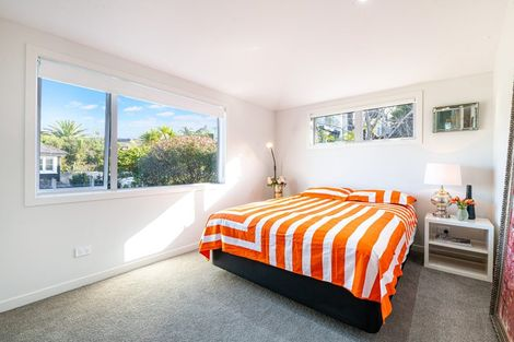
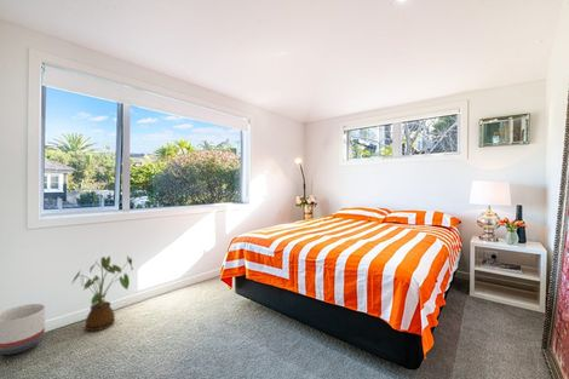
+ planter (19, 331)
+ house plant (105, 292)
